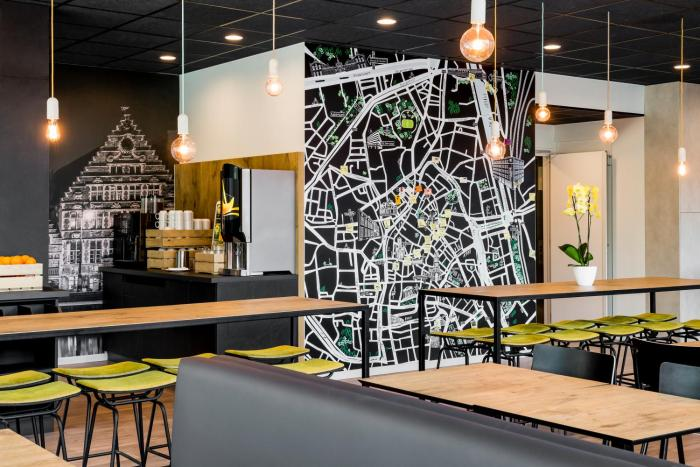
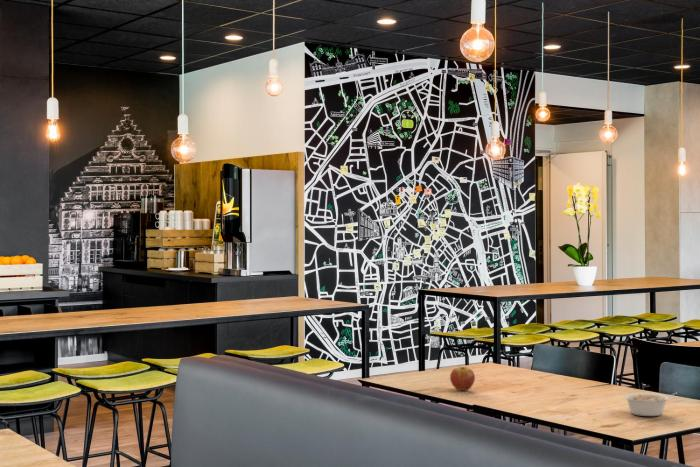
+ fruit (462, 377)
+ legume (647, 403)
